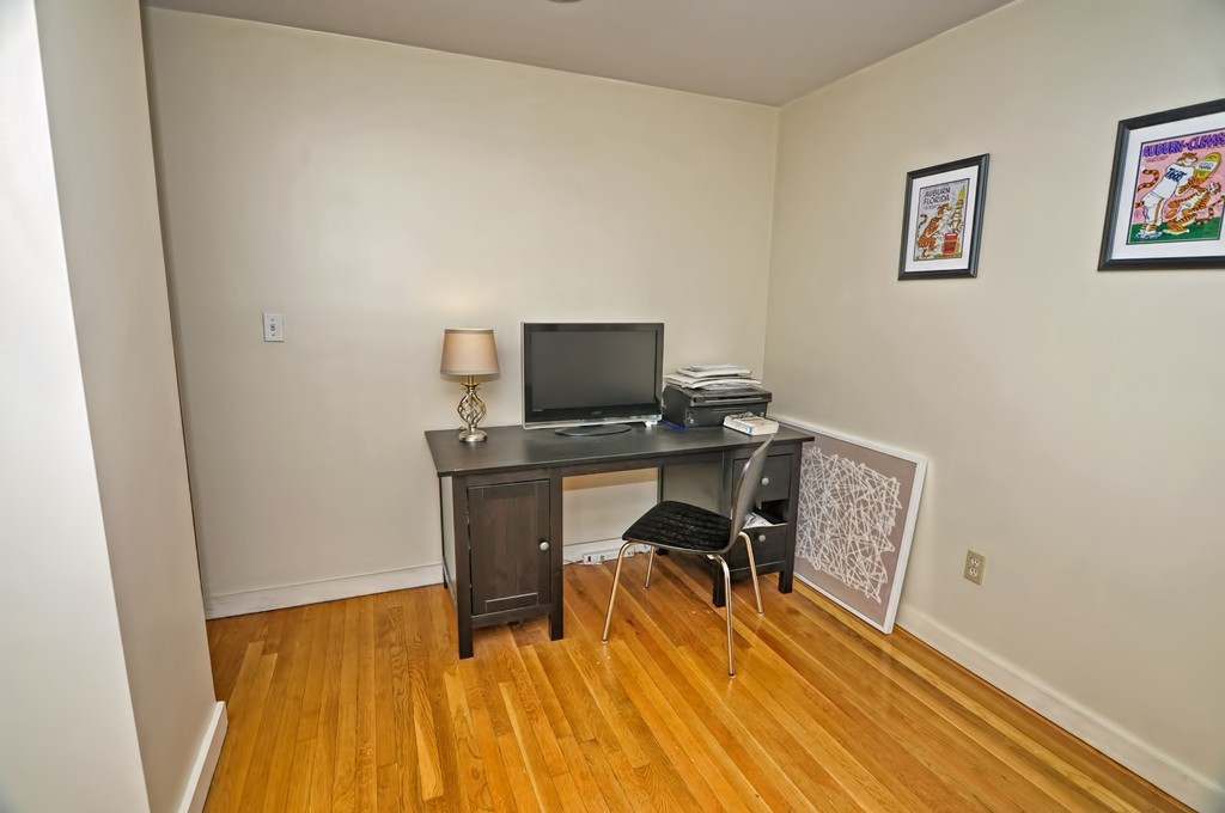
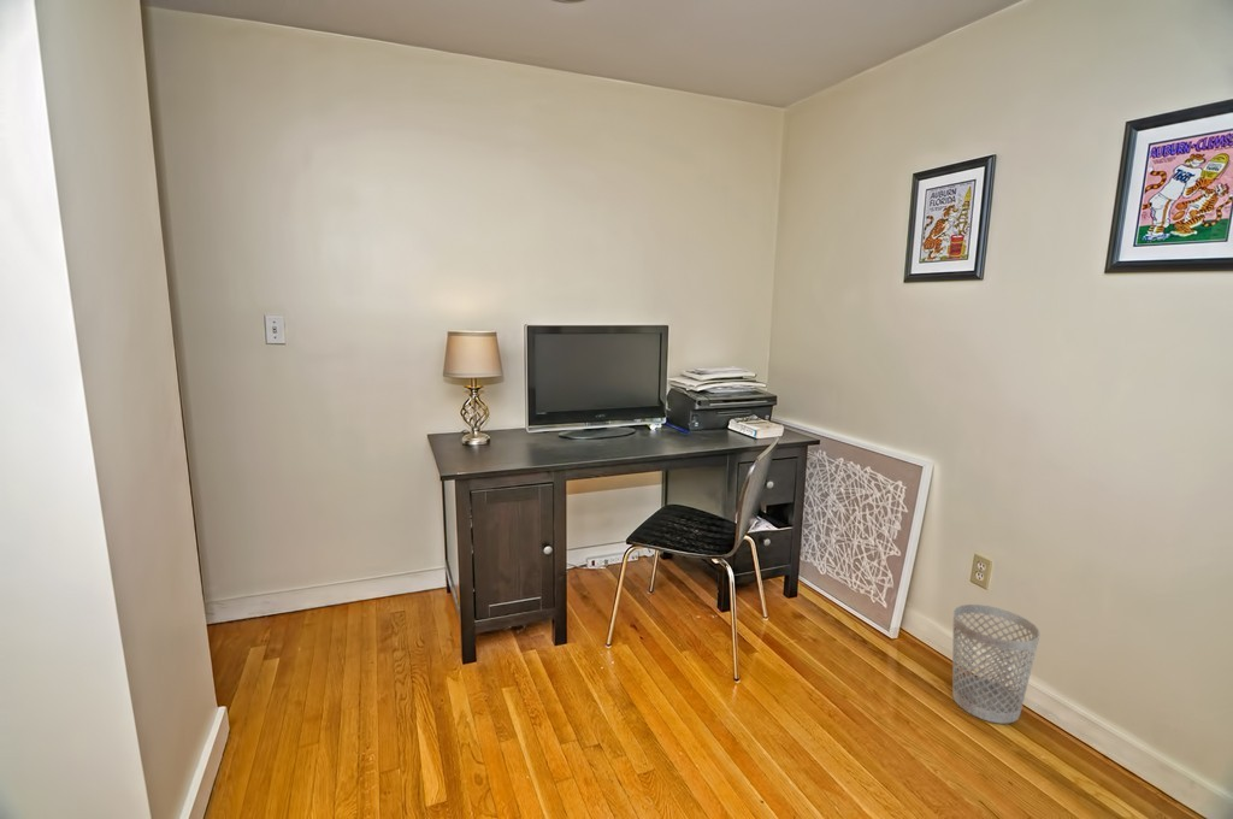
+ wastebasket (990, 662)
